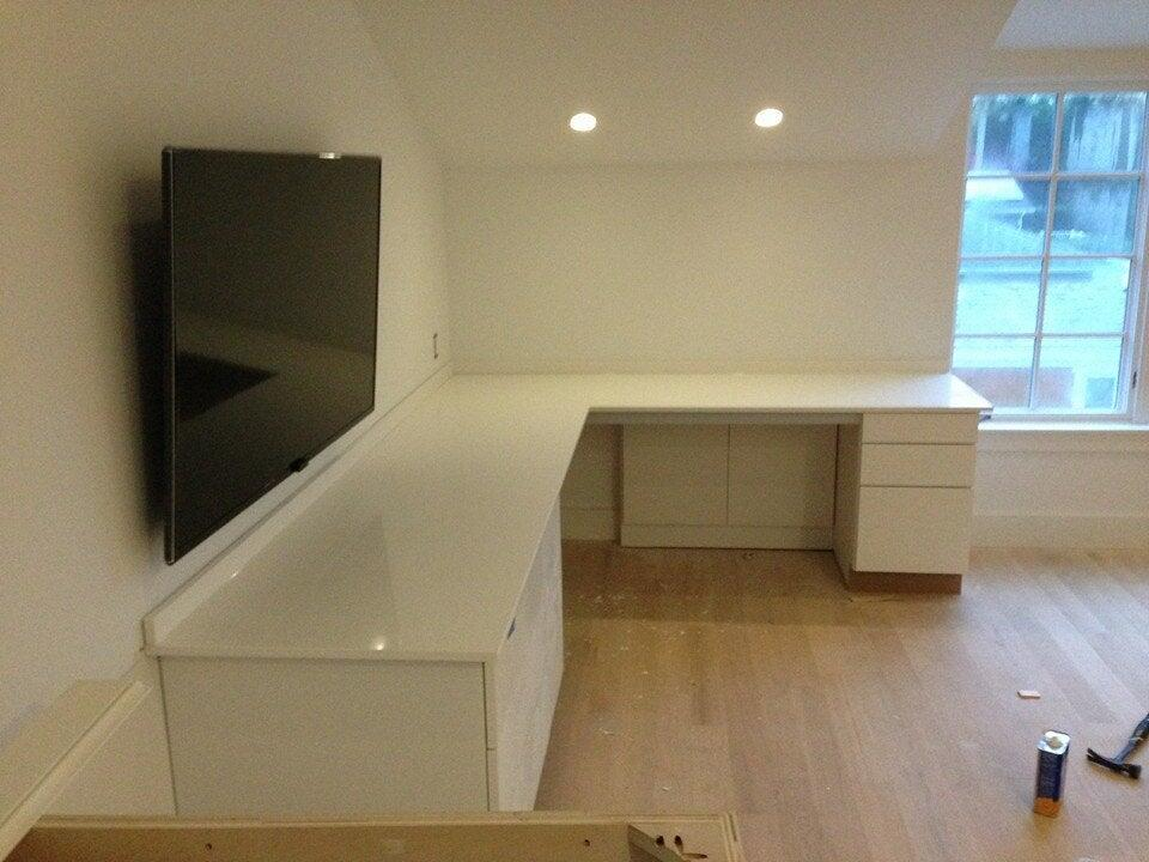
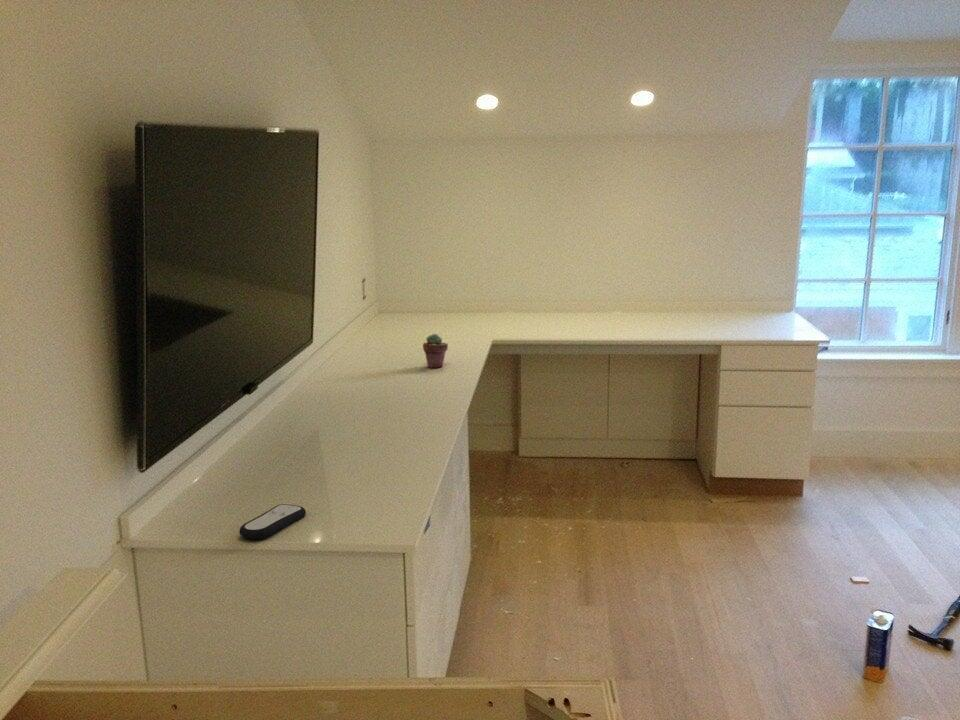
+ potted succulent (435, 350)
+ remote control (272, 520)
